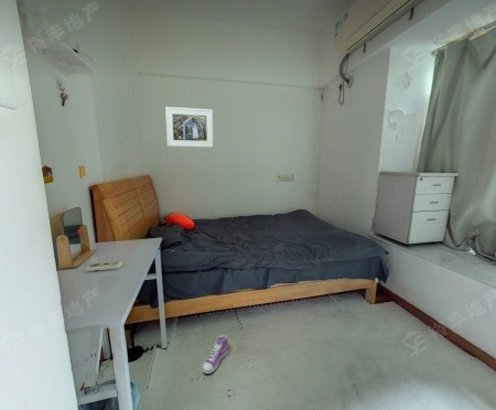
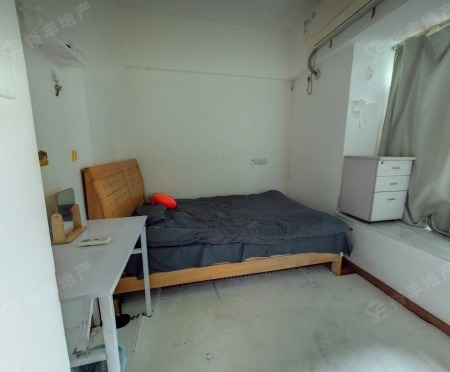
- sneaker (215, 350)
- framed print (190, 127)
